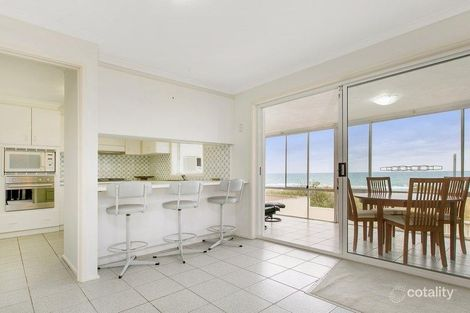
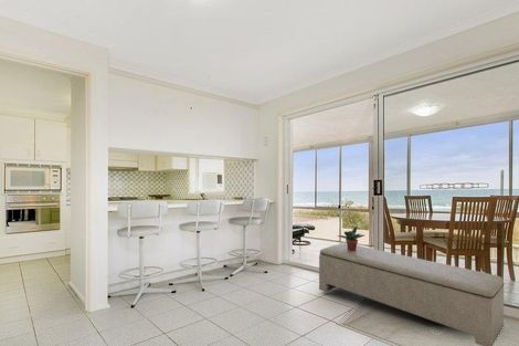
+ potted plant (351, 238)
+ bench (398, 283)
